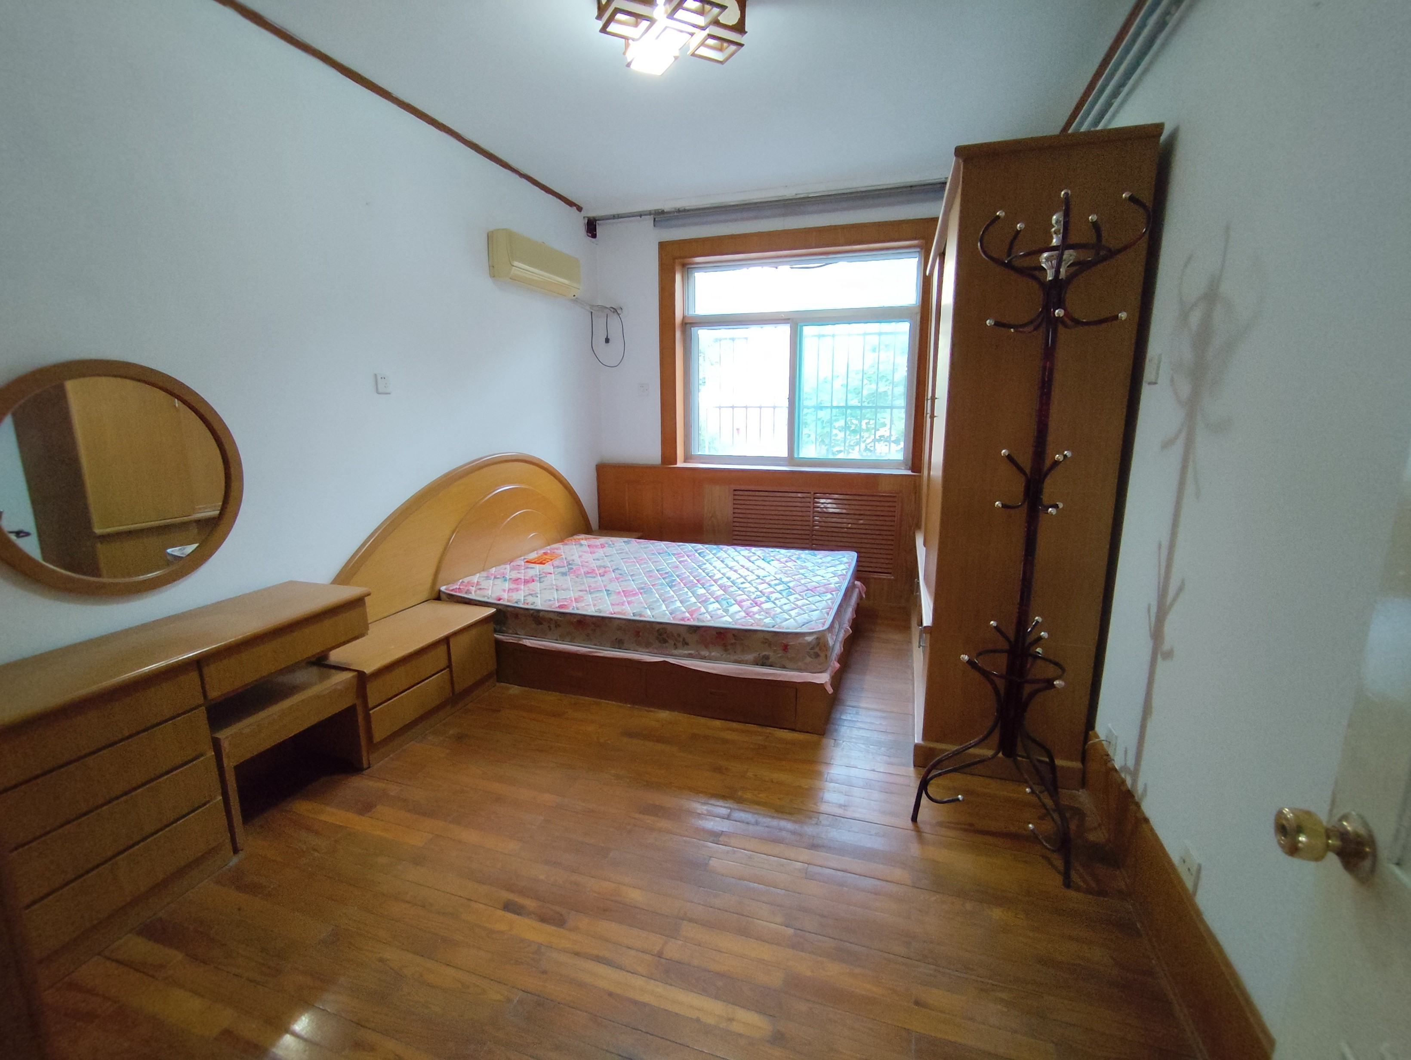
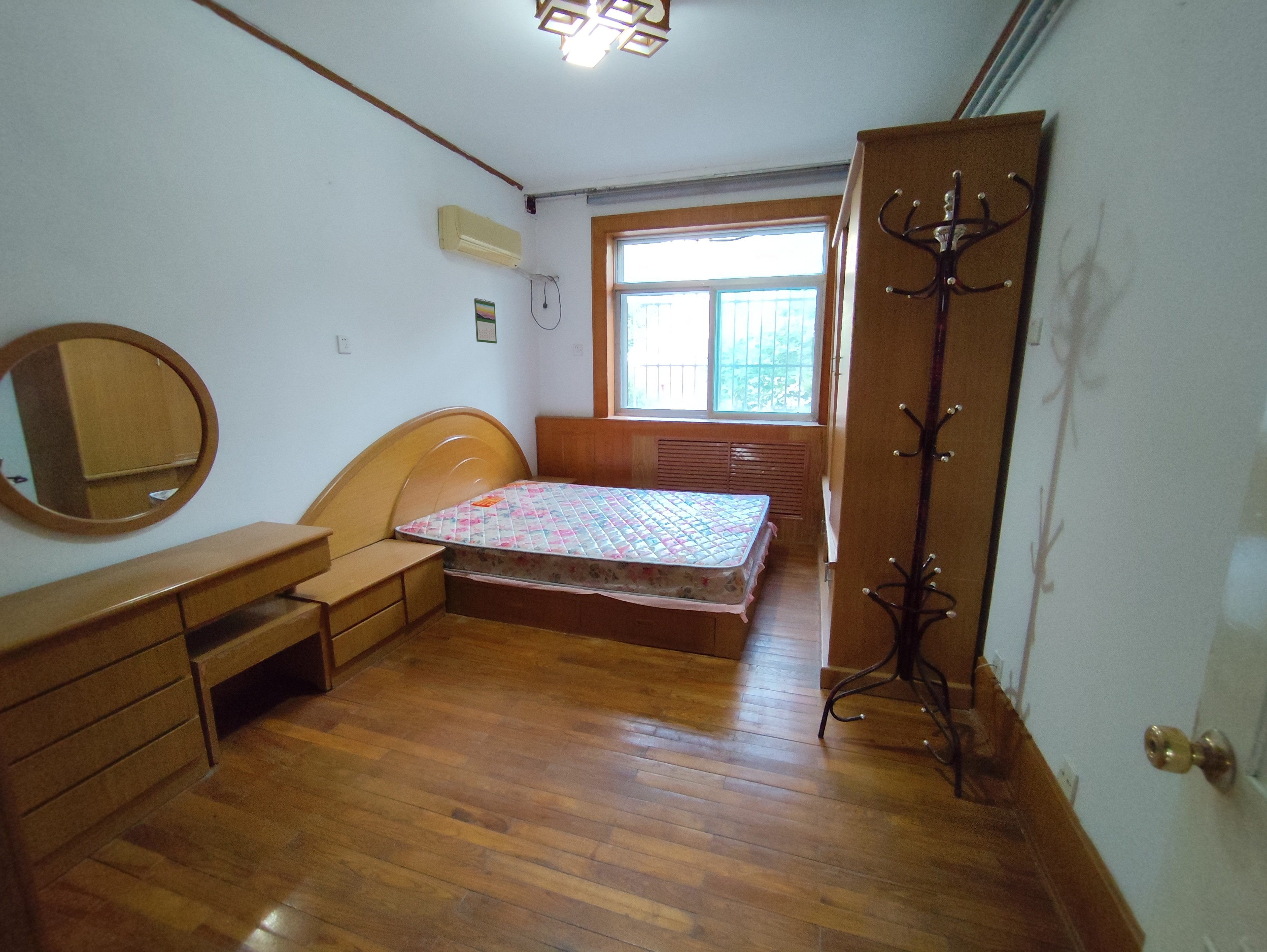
+ calendar (486, 321)
